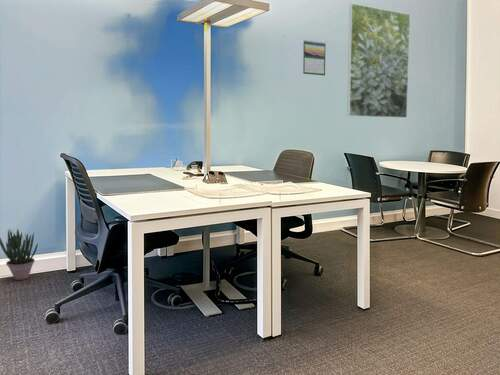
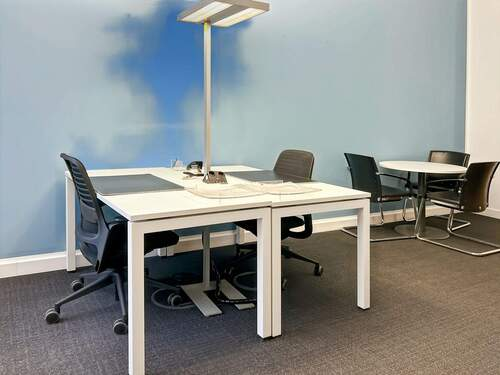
- potted plant (18, 253)
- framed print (379, 63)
- calendar (314, 57)
